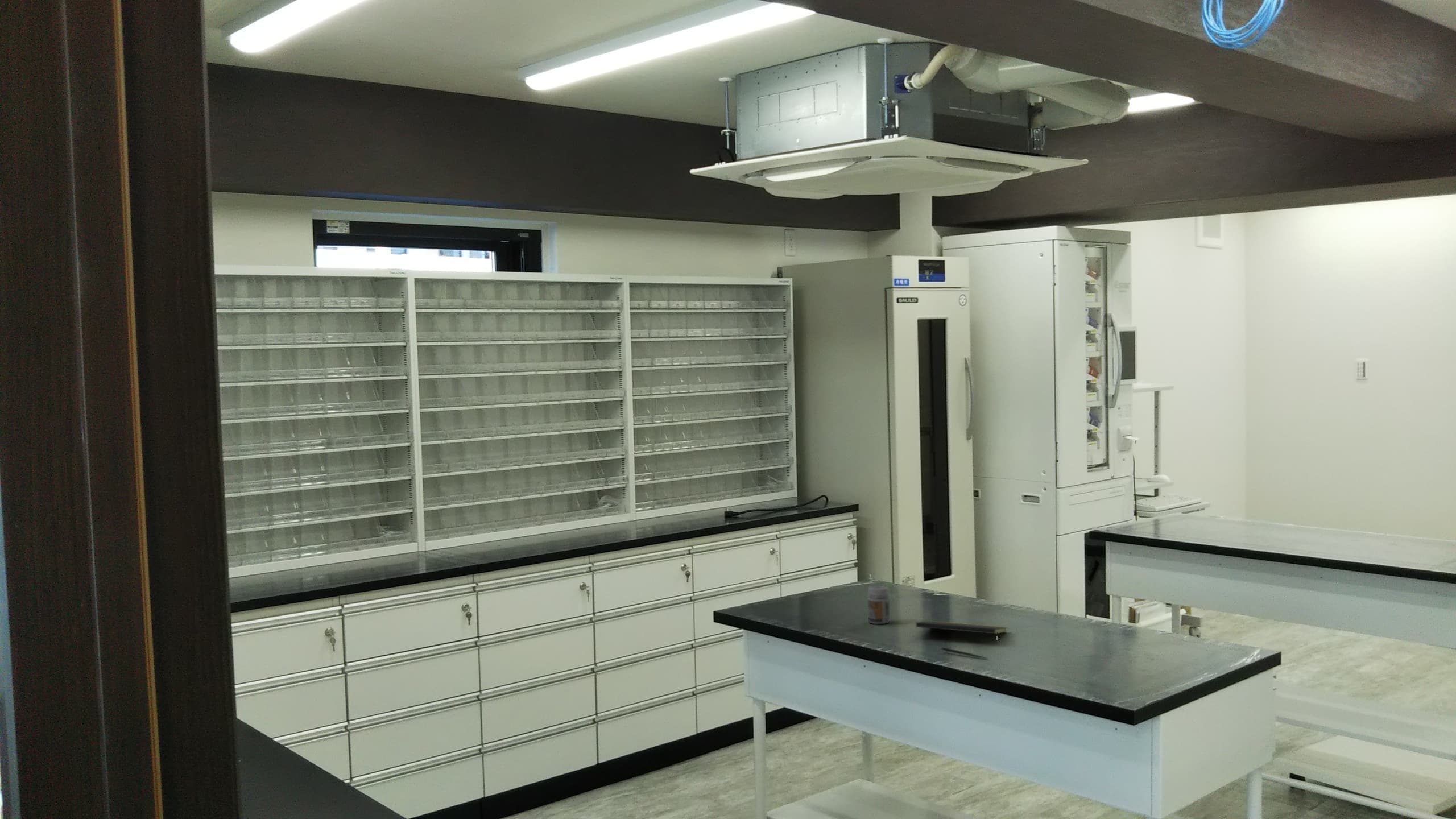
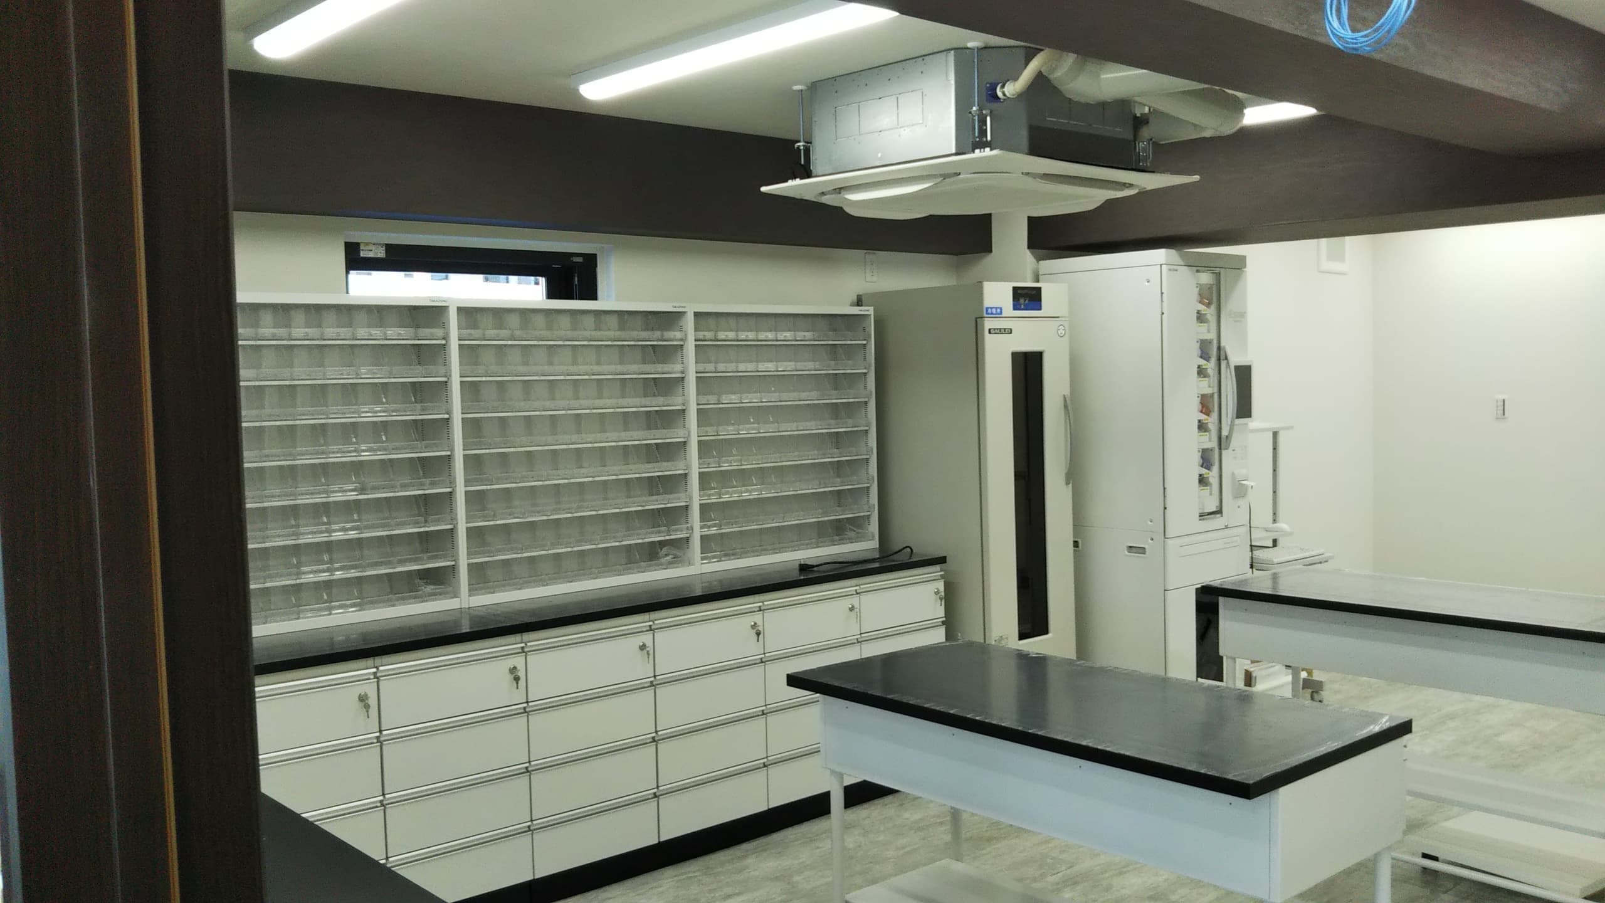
- pen (965, 653)
- notepad (962, 627)
- medicine (878, 604)
